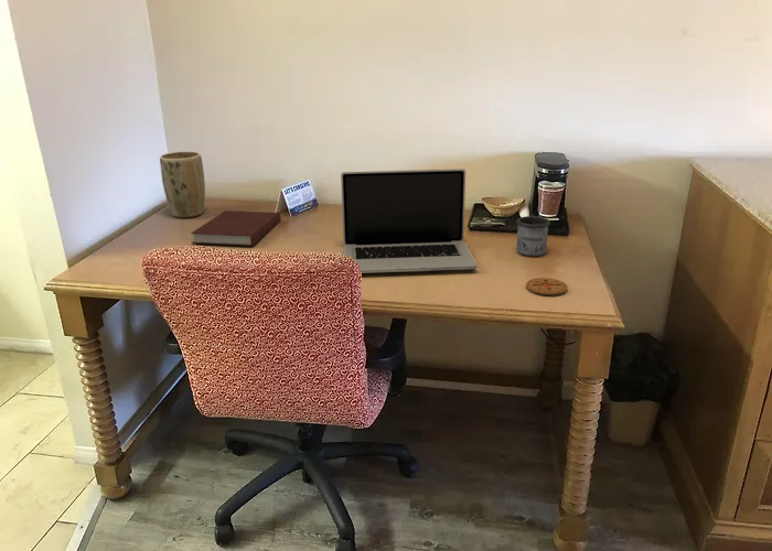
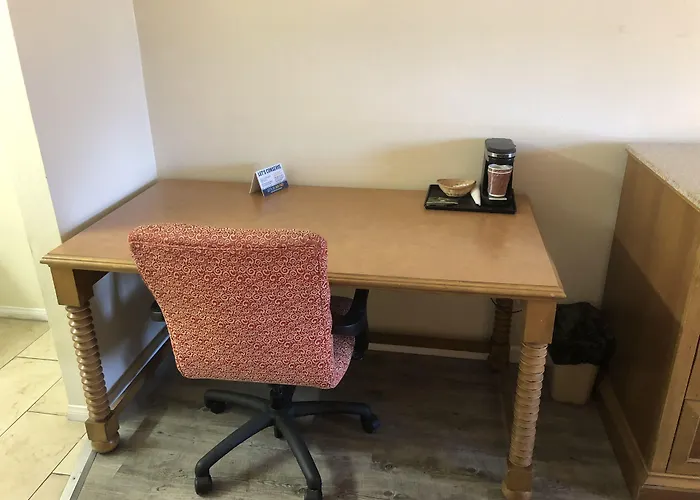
- laptop (407, 219)
- coaster (546, 285)
- notebook (238, 227)
- mug (533, 235)
- plant pot (184, 184)
